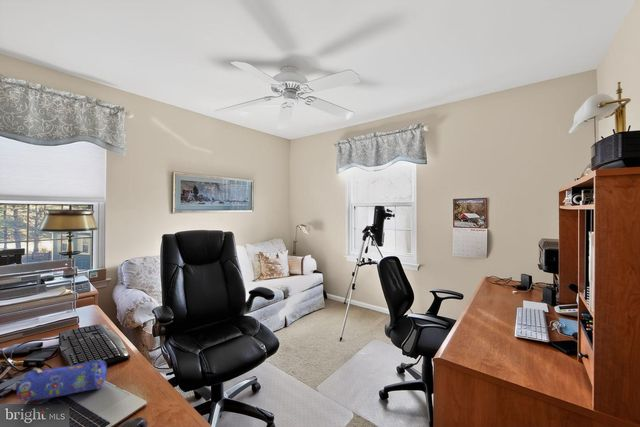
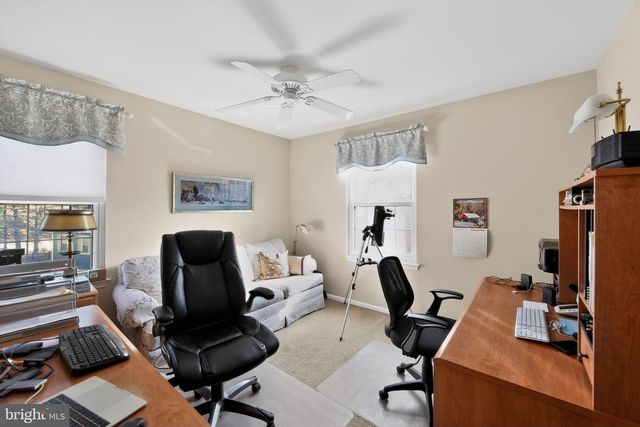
- pencil case (64, 378)
